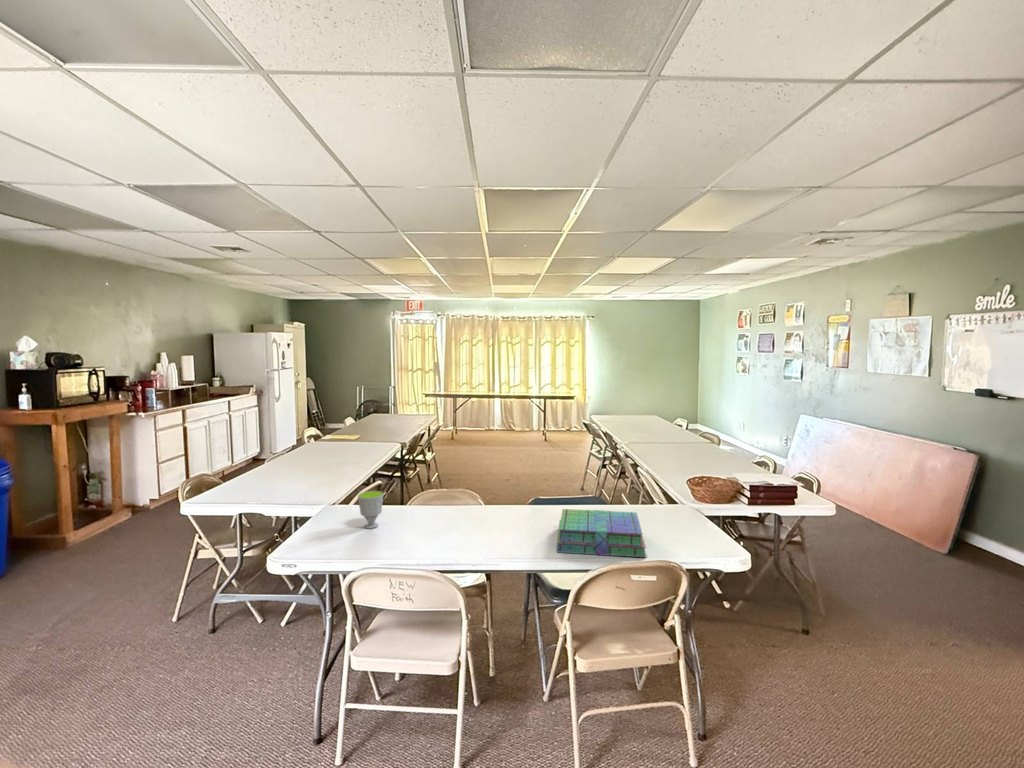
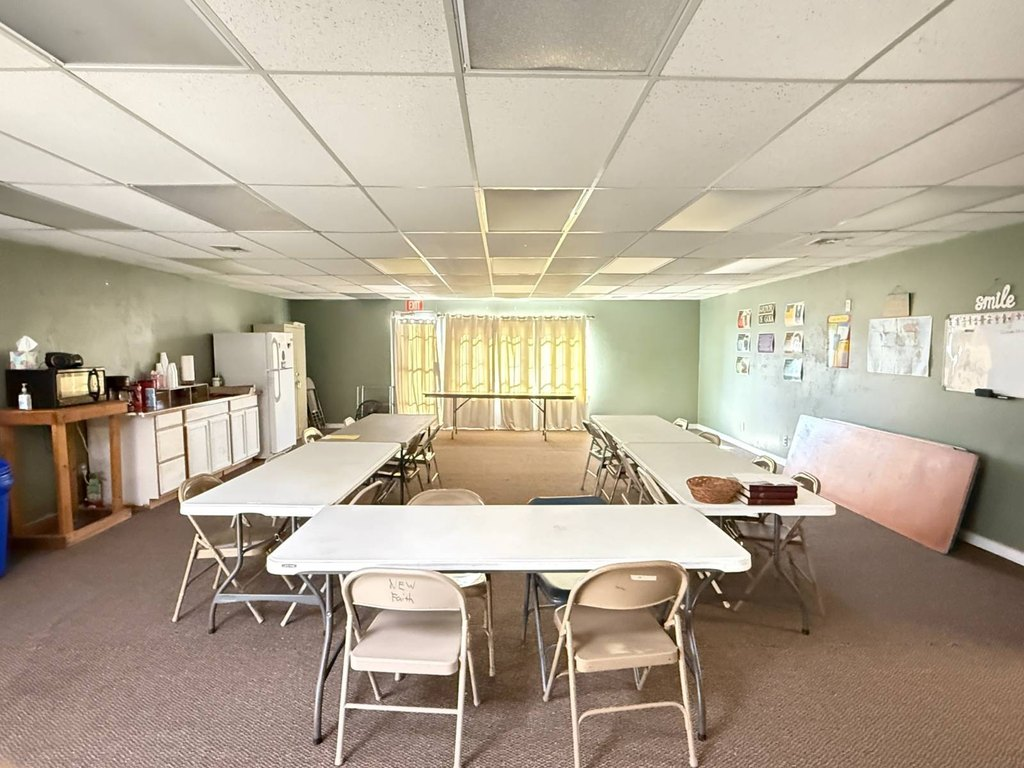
- stack of books (599, 530)
- cup (371, 510)
